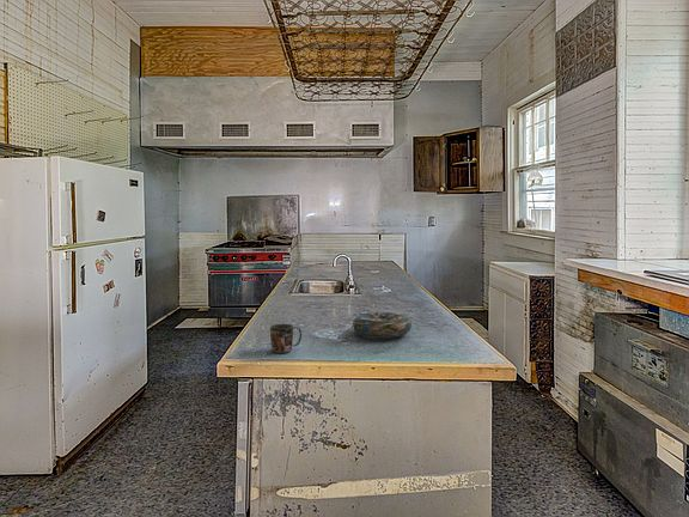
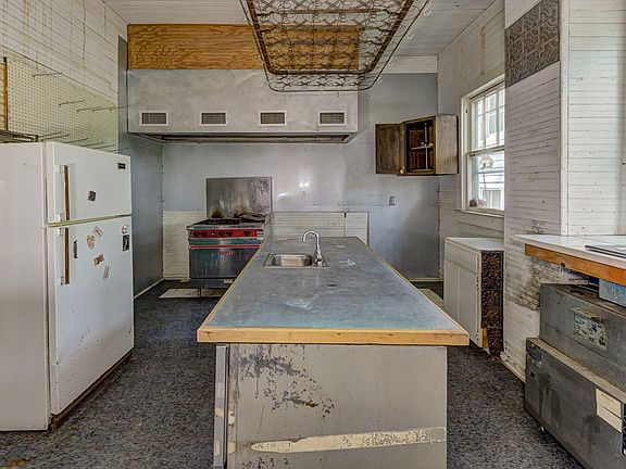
- decorative bowl (382, 324)
- mug (286, 337)
